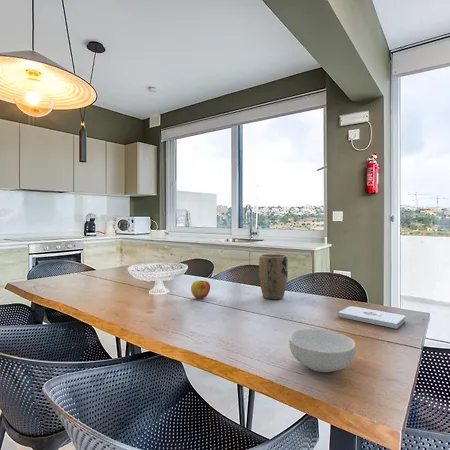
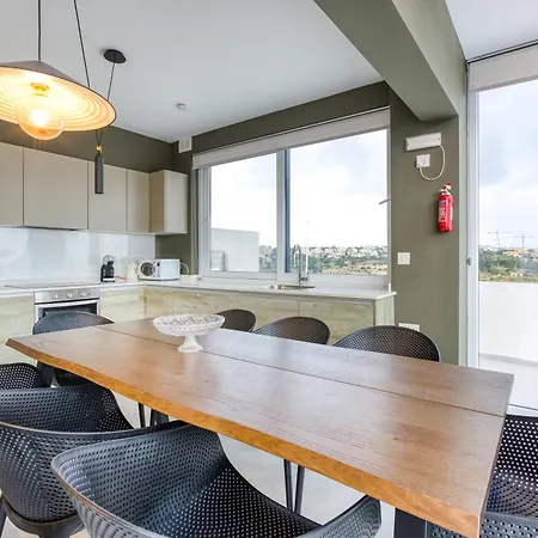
- notepad (371, 316)
- cereal bowl (321, 352)
- apple (200, 289)
- plant pot (273, 276)
